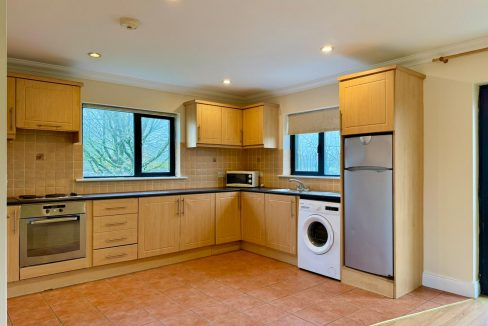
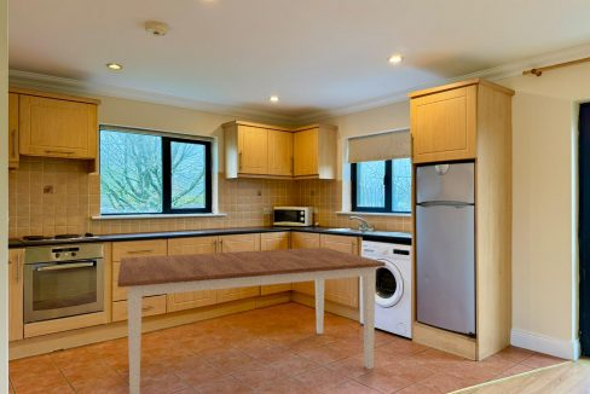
+ dining table (248, 285)
